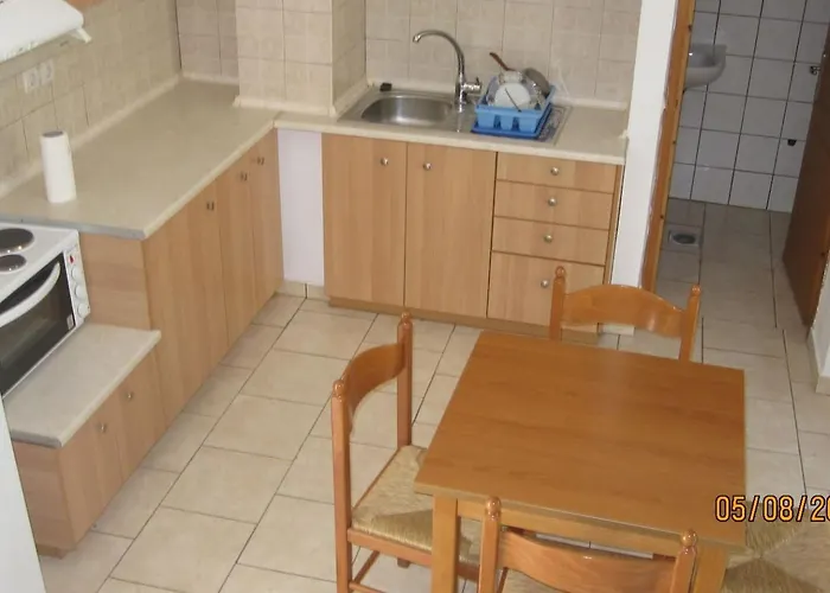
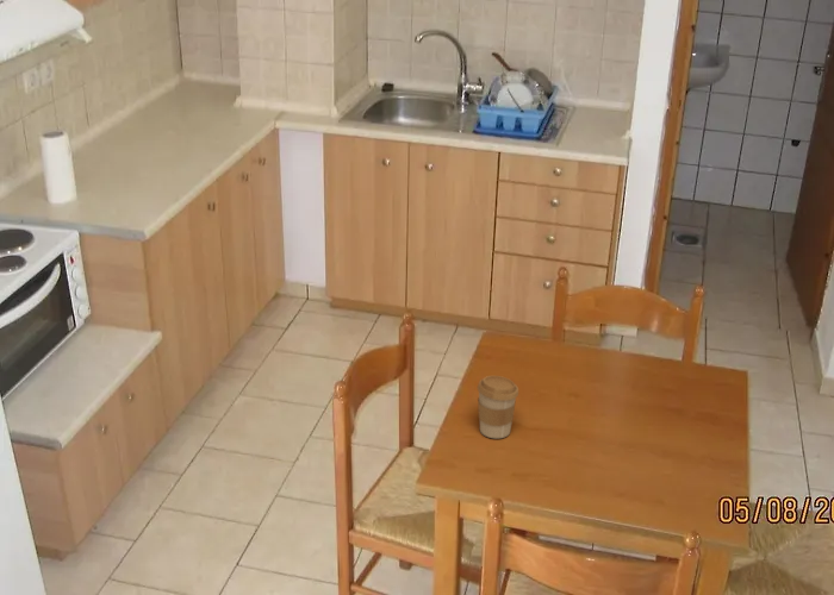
+ coffee cup (496, 406)
